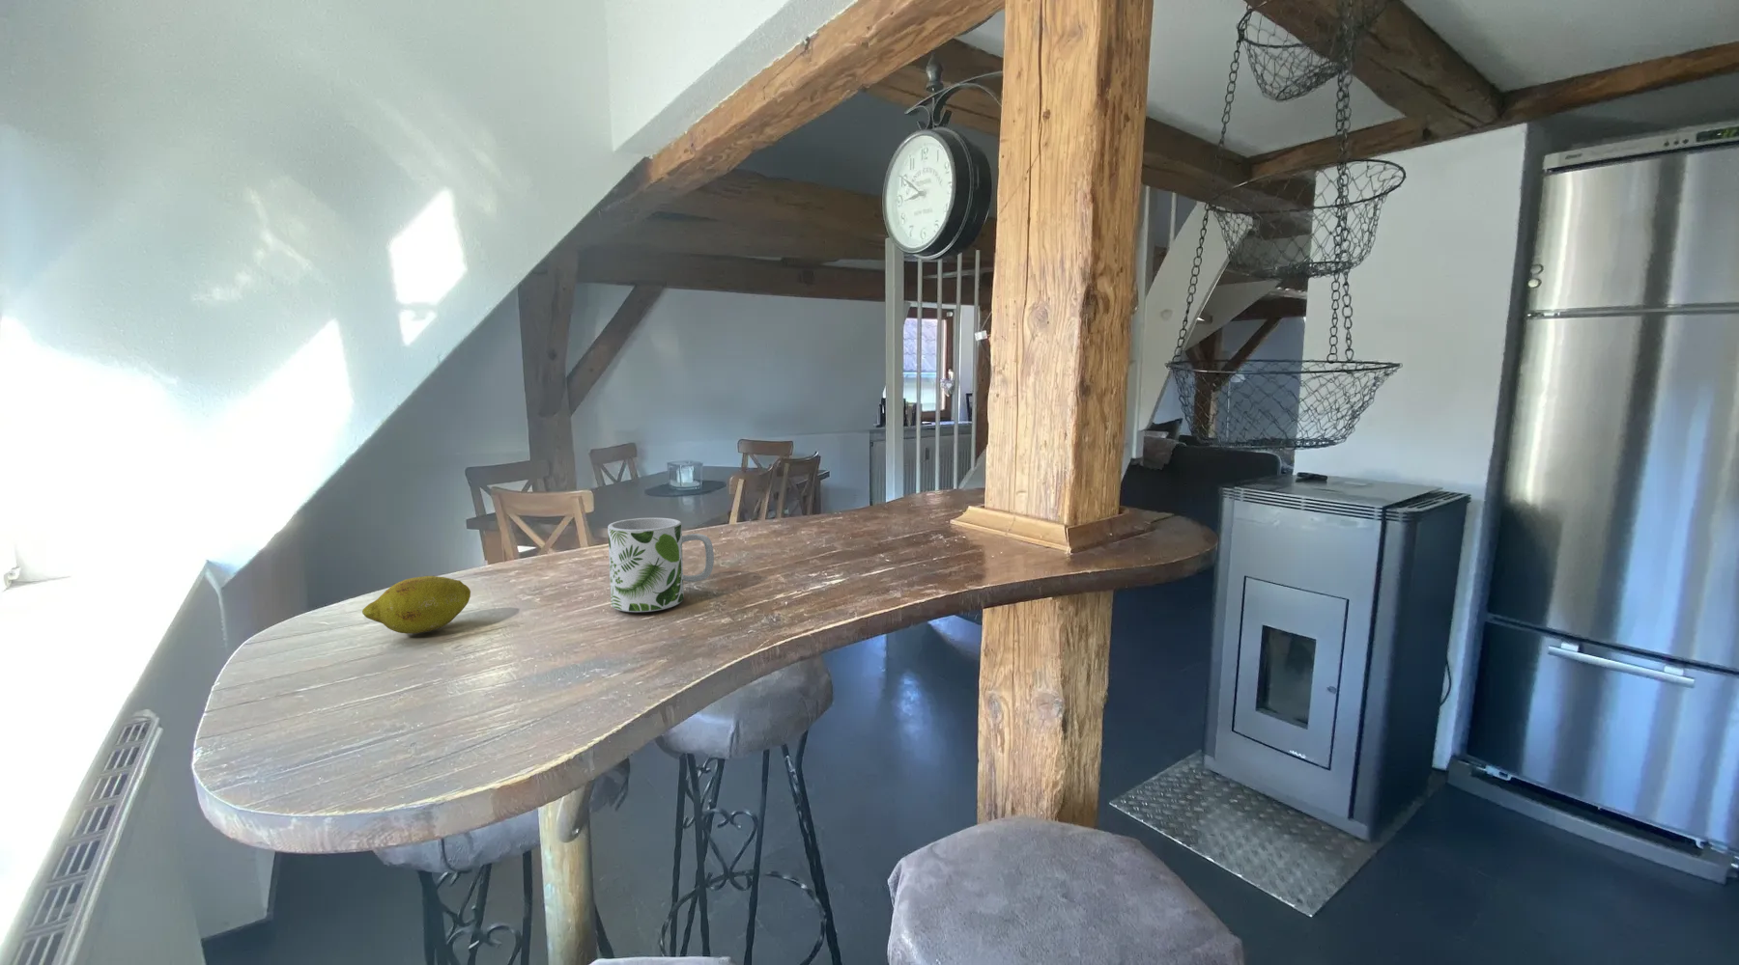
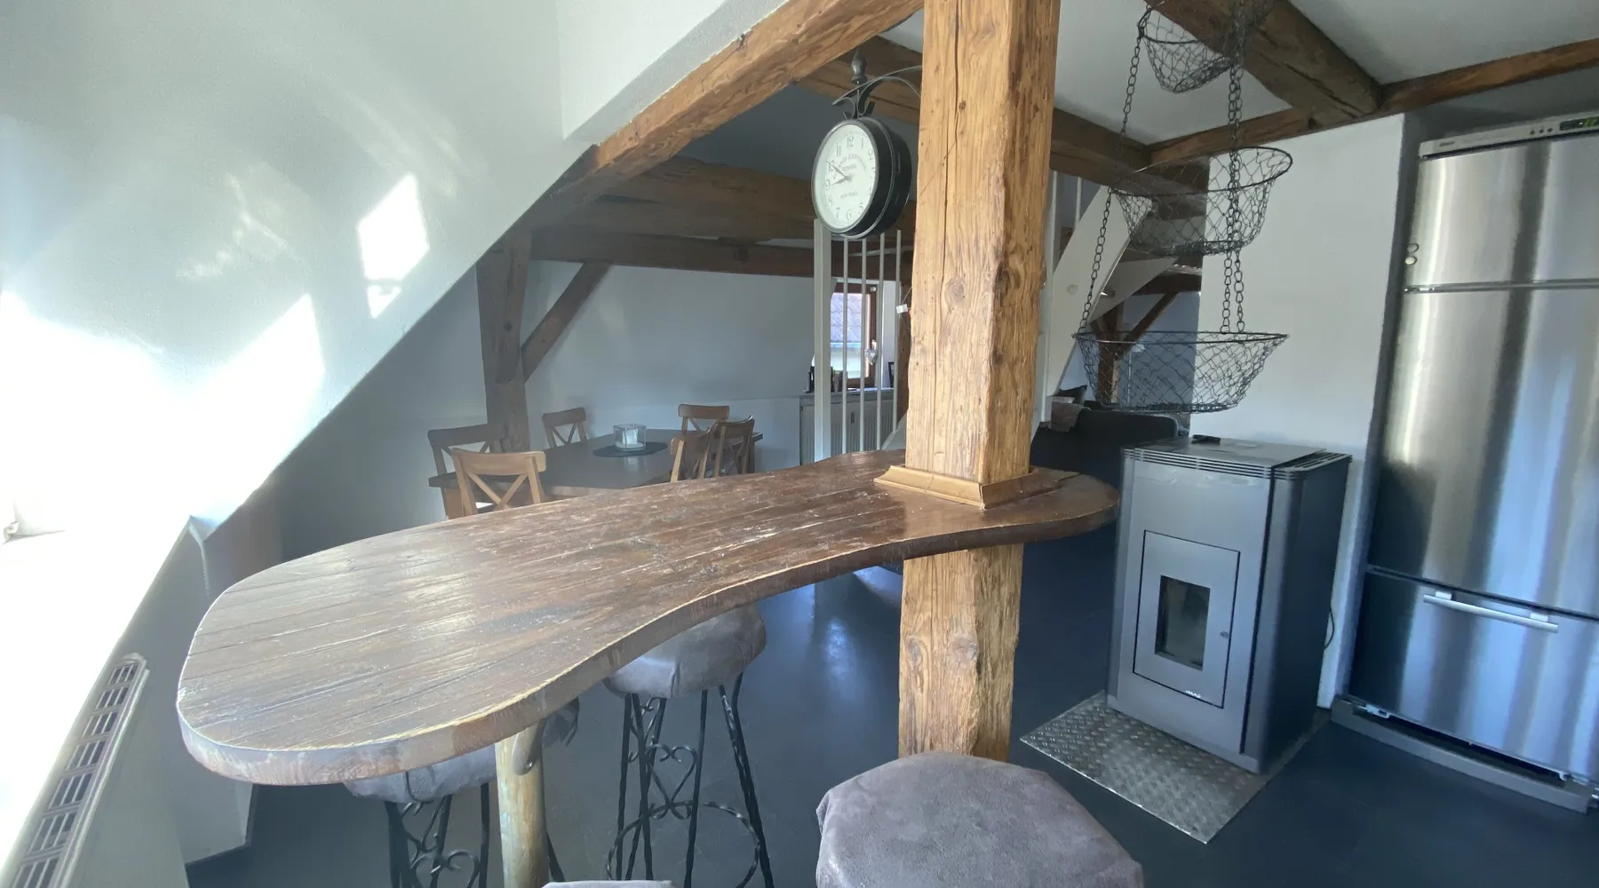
- fruit (419, 604)
- mug (663, 562)
